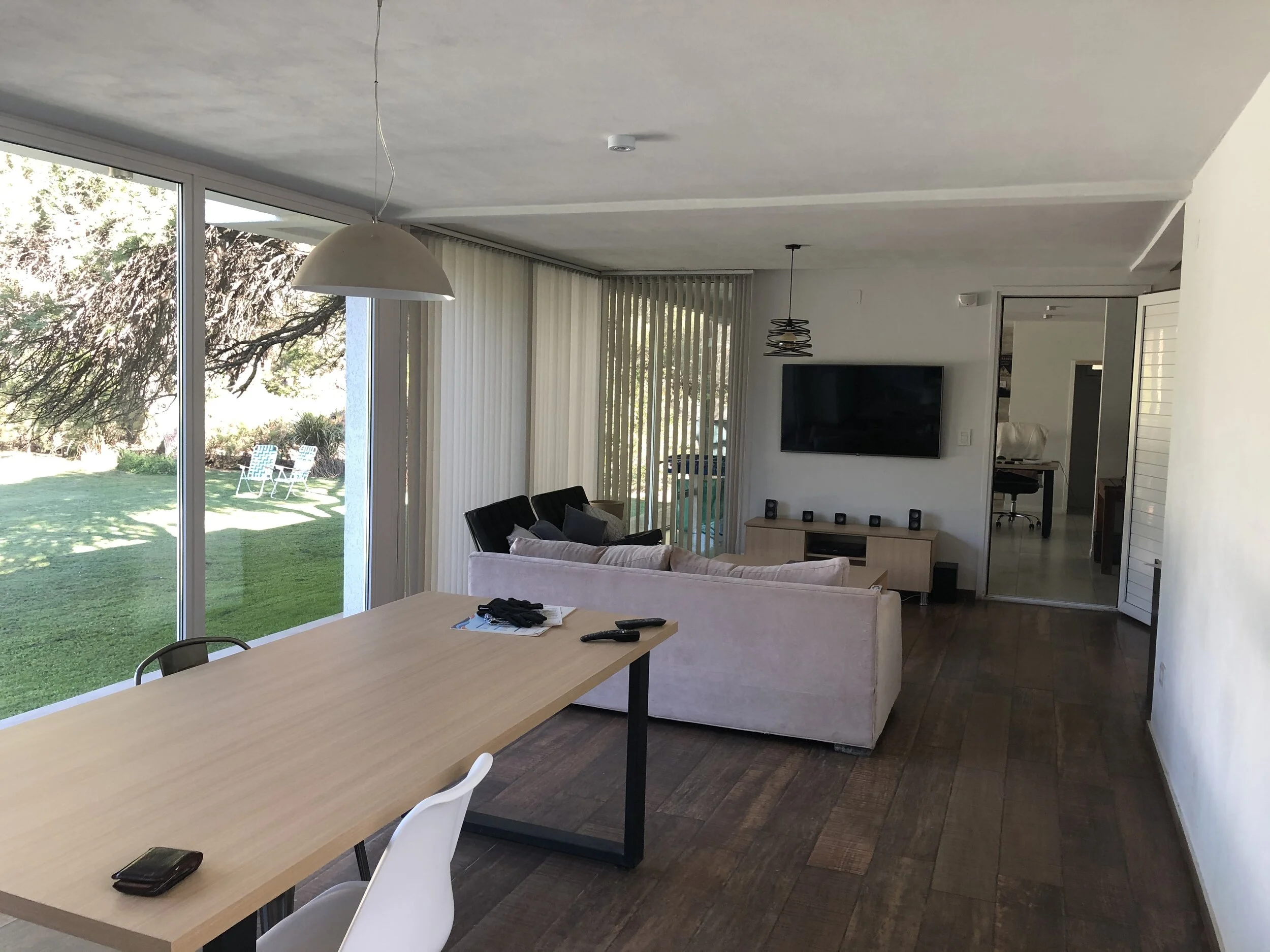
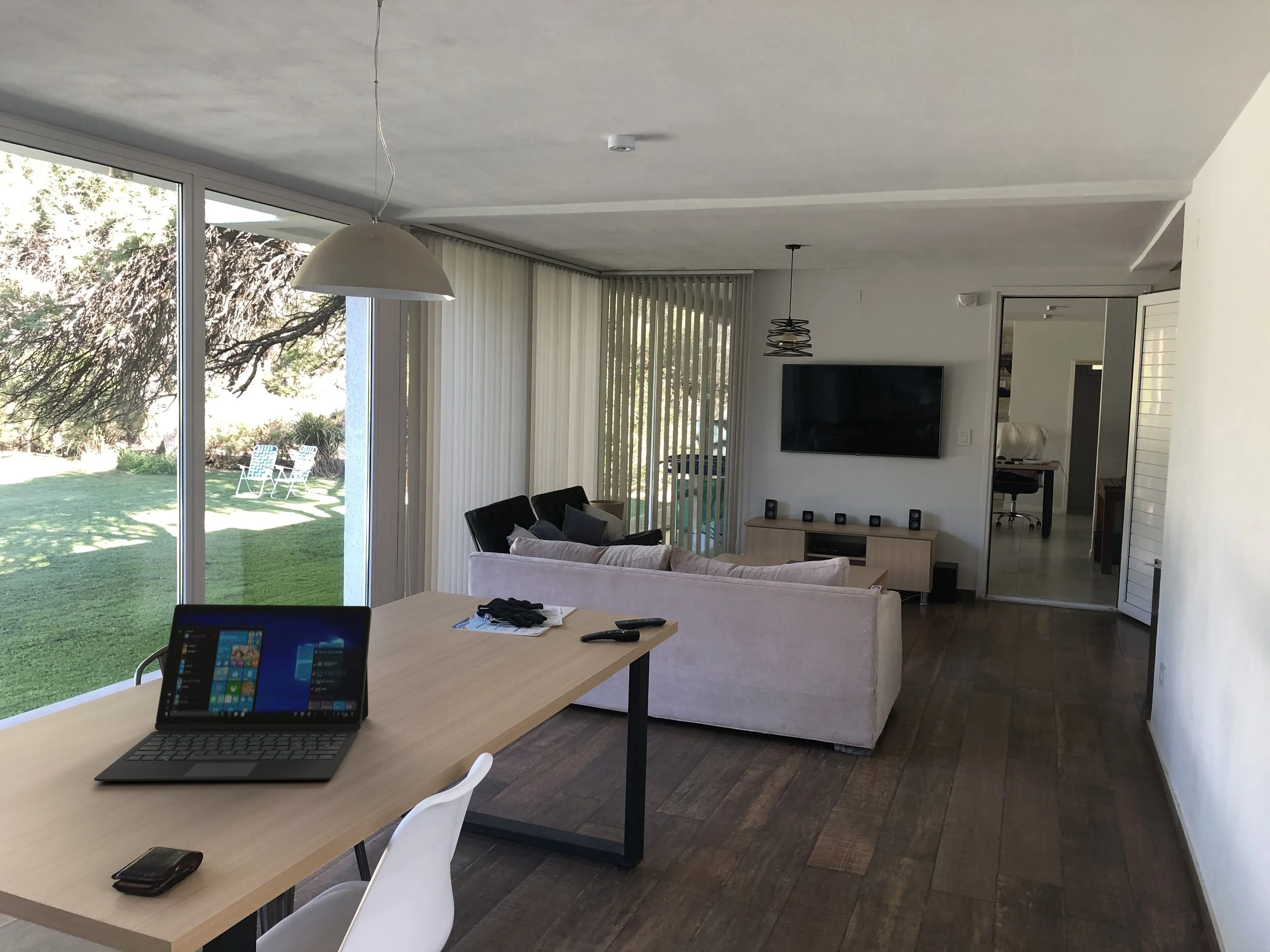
+ laptop (247, 684)
